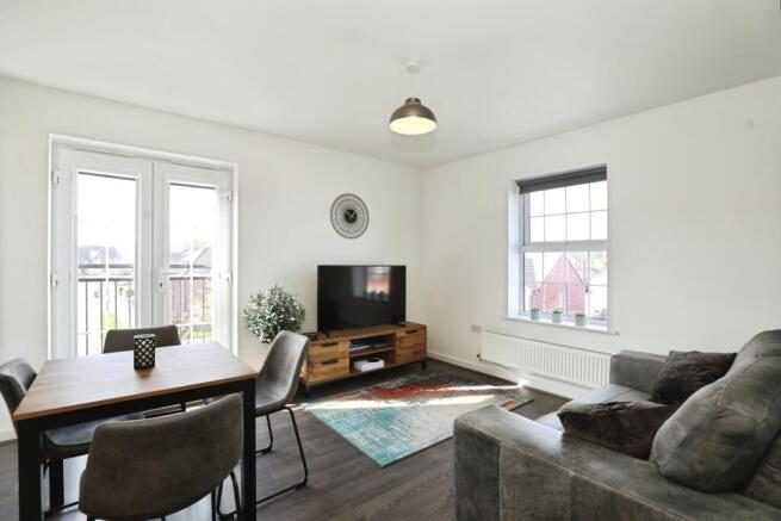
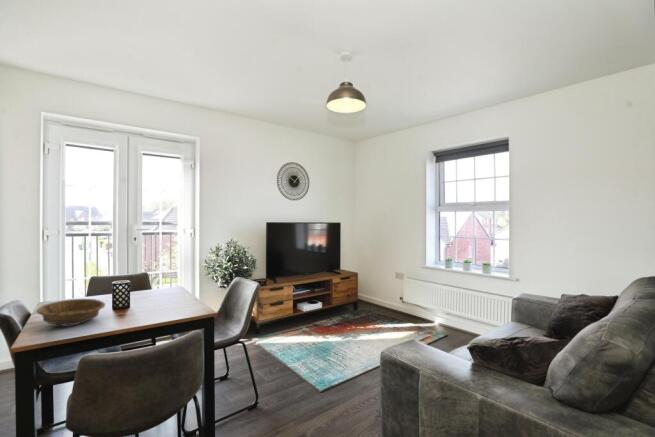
+ decorative bowl (72, 312)
